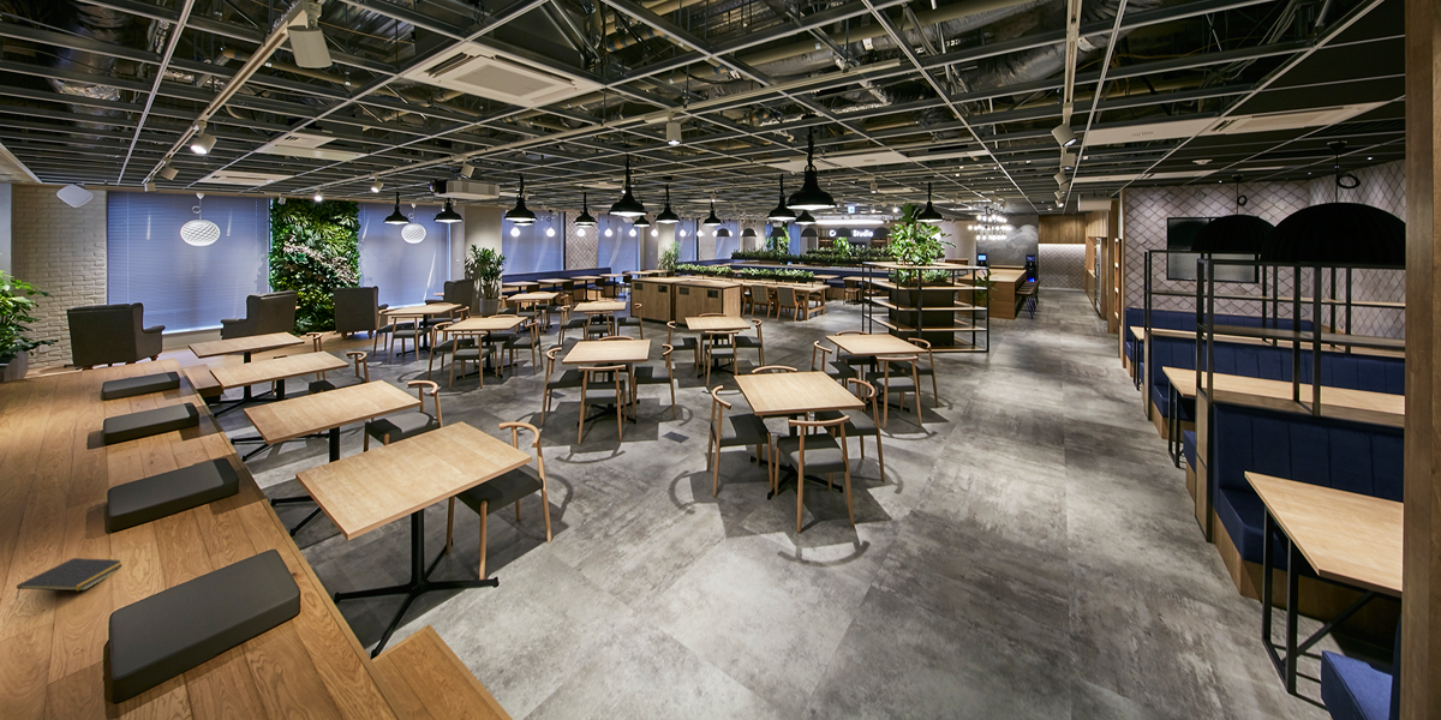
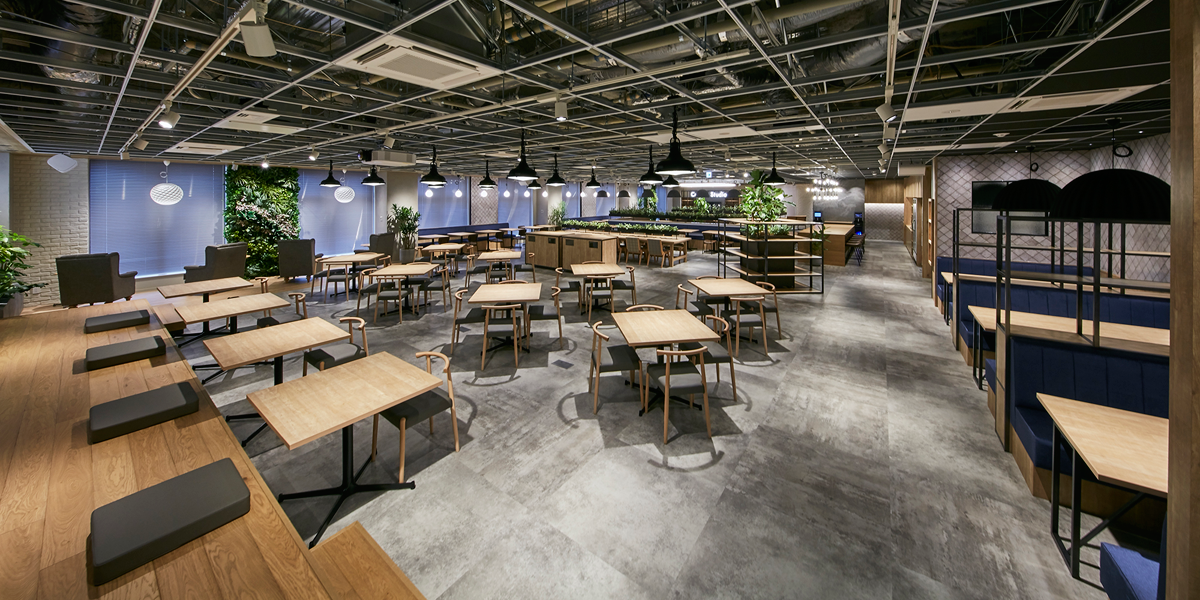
- notepad (78, 574)
